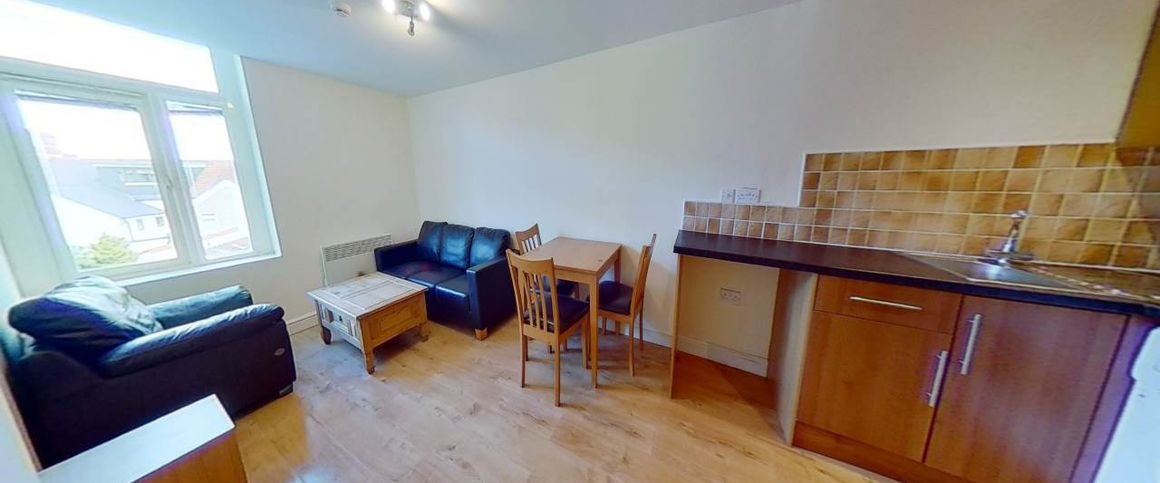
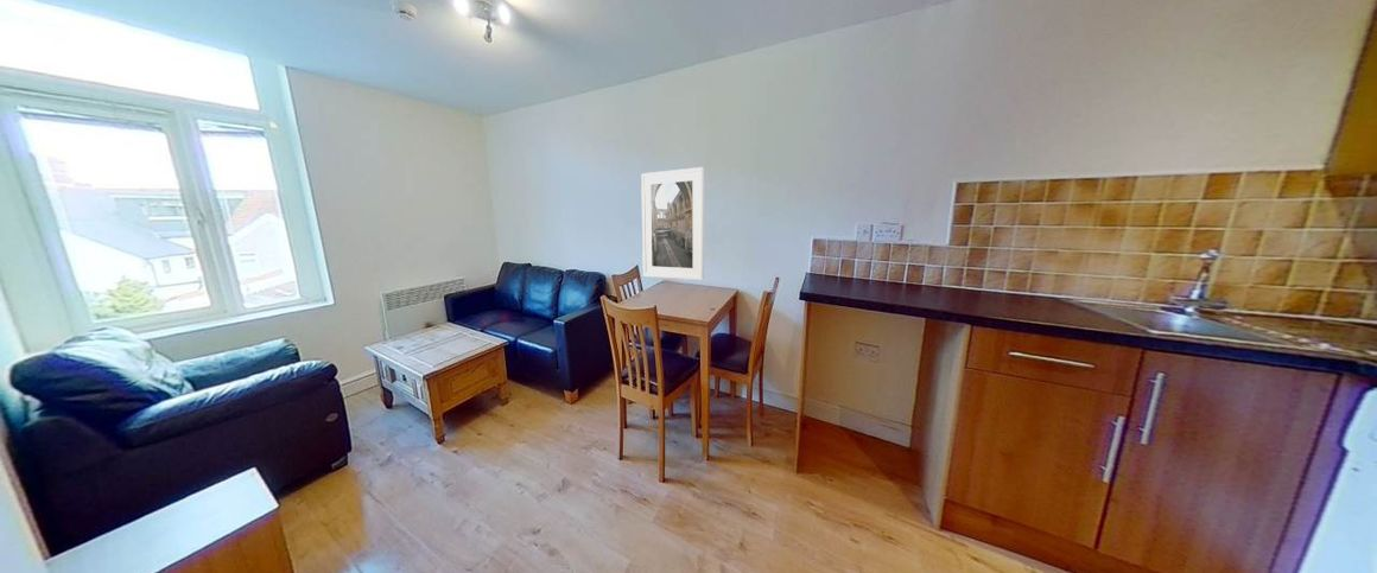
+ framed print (671, 225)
